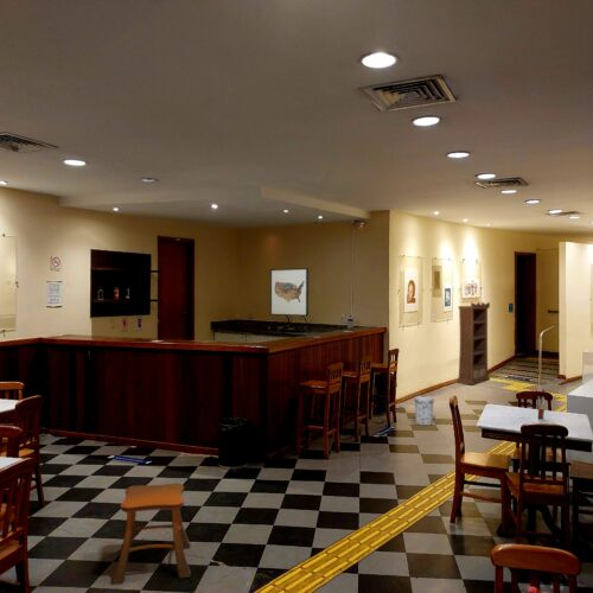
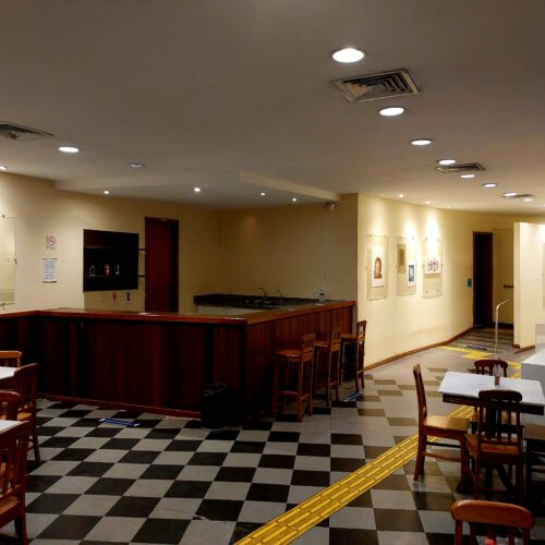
- bookcase (473, 342)
- wall art (288, 292)
- stool (153, 528)
- trash can (423, 409)
